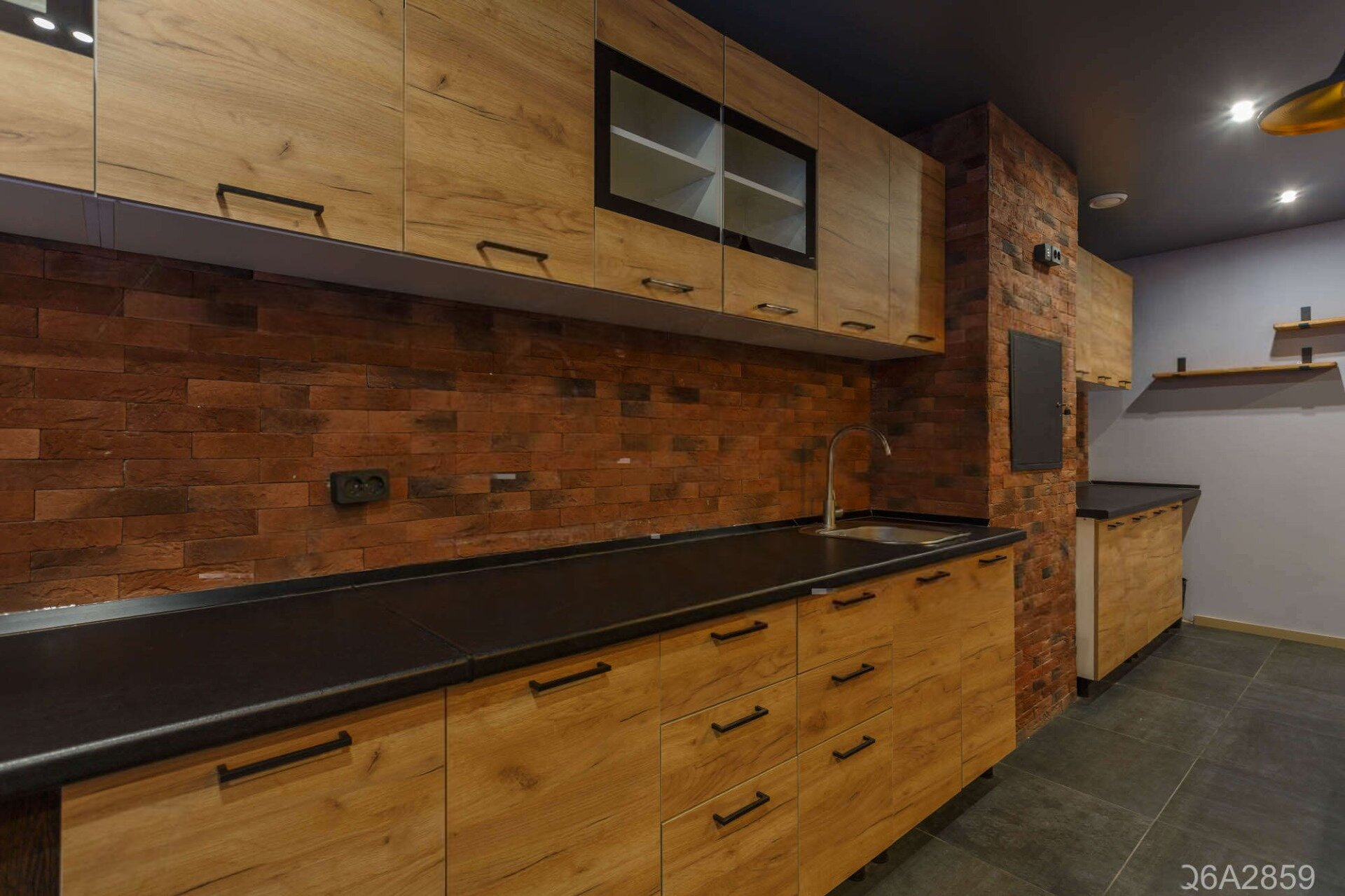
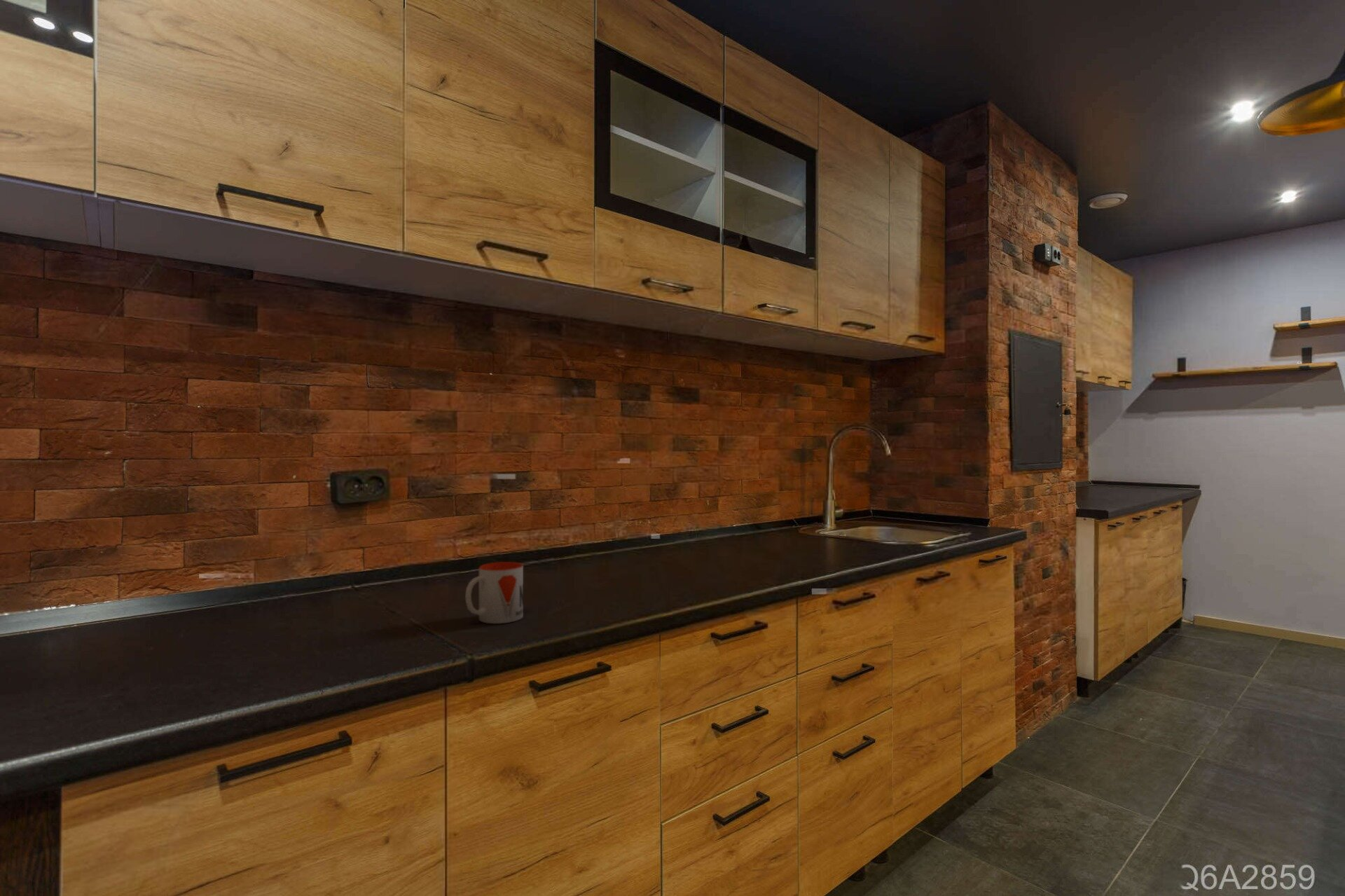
+ mug (493, 593)
